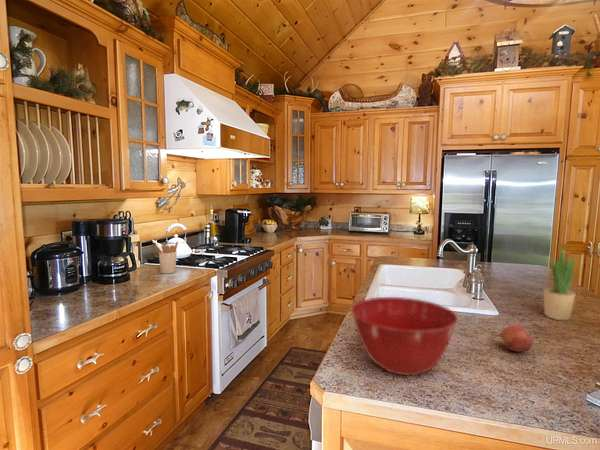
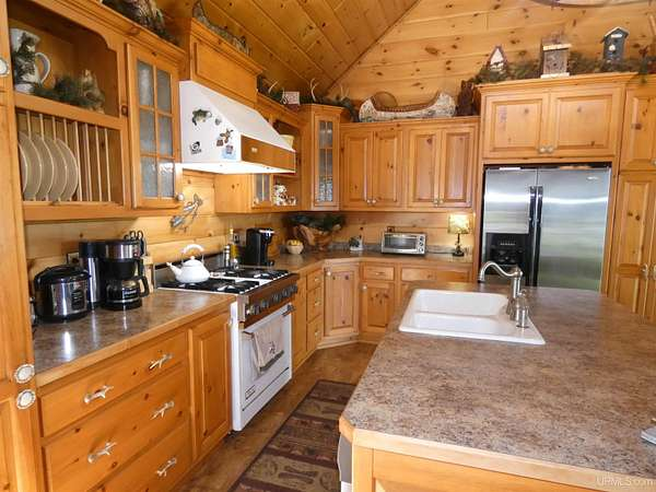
- mixing bowl (401, 337)
- utensil holder (168, 257)
- potted plant (562, 281)
- fruit (516, 338)
